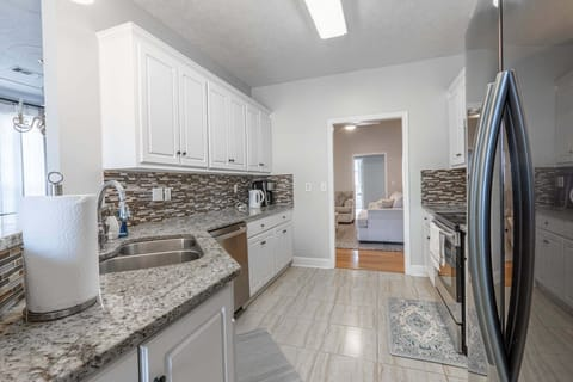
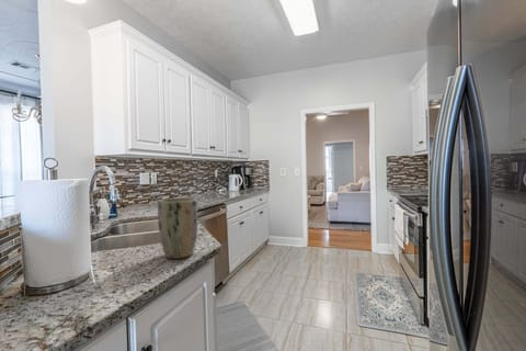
+ plant pot (178, 227)
